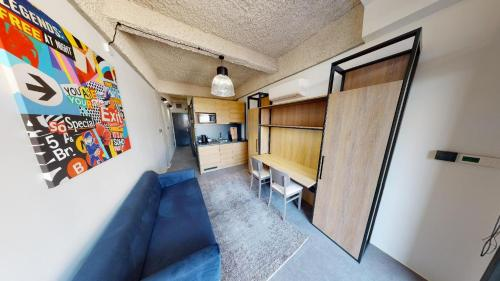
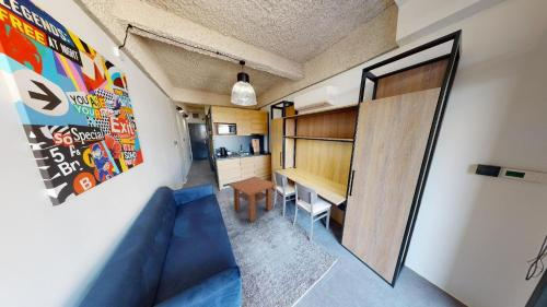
+ coffee table (253, 197)
